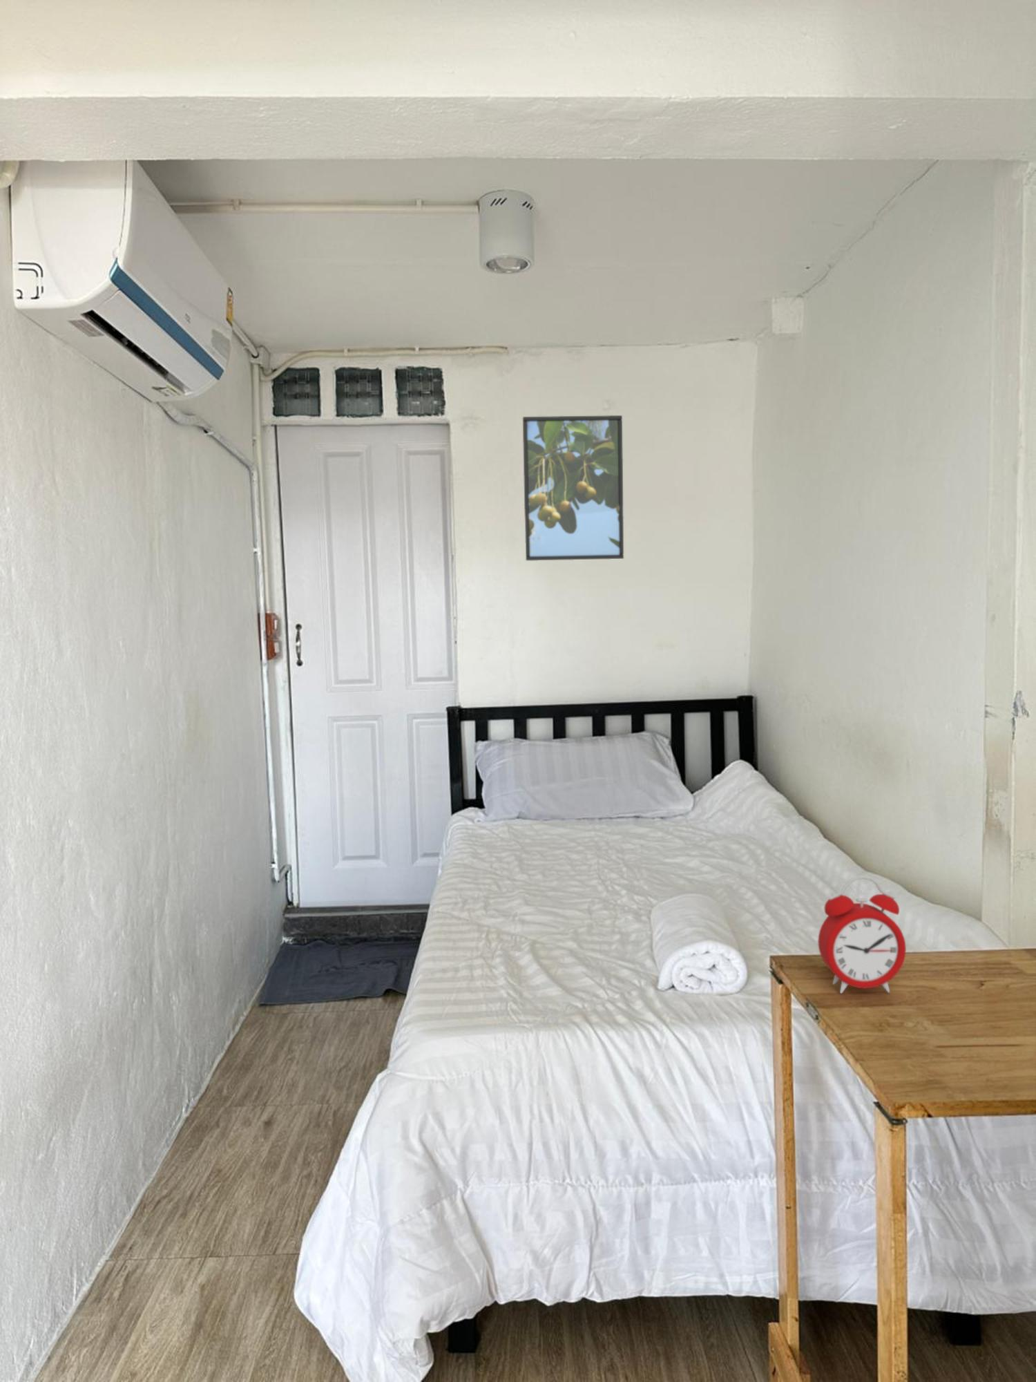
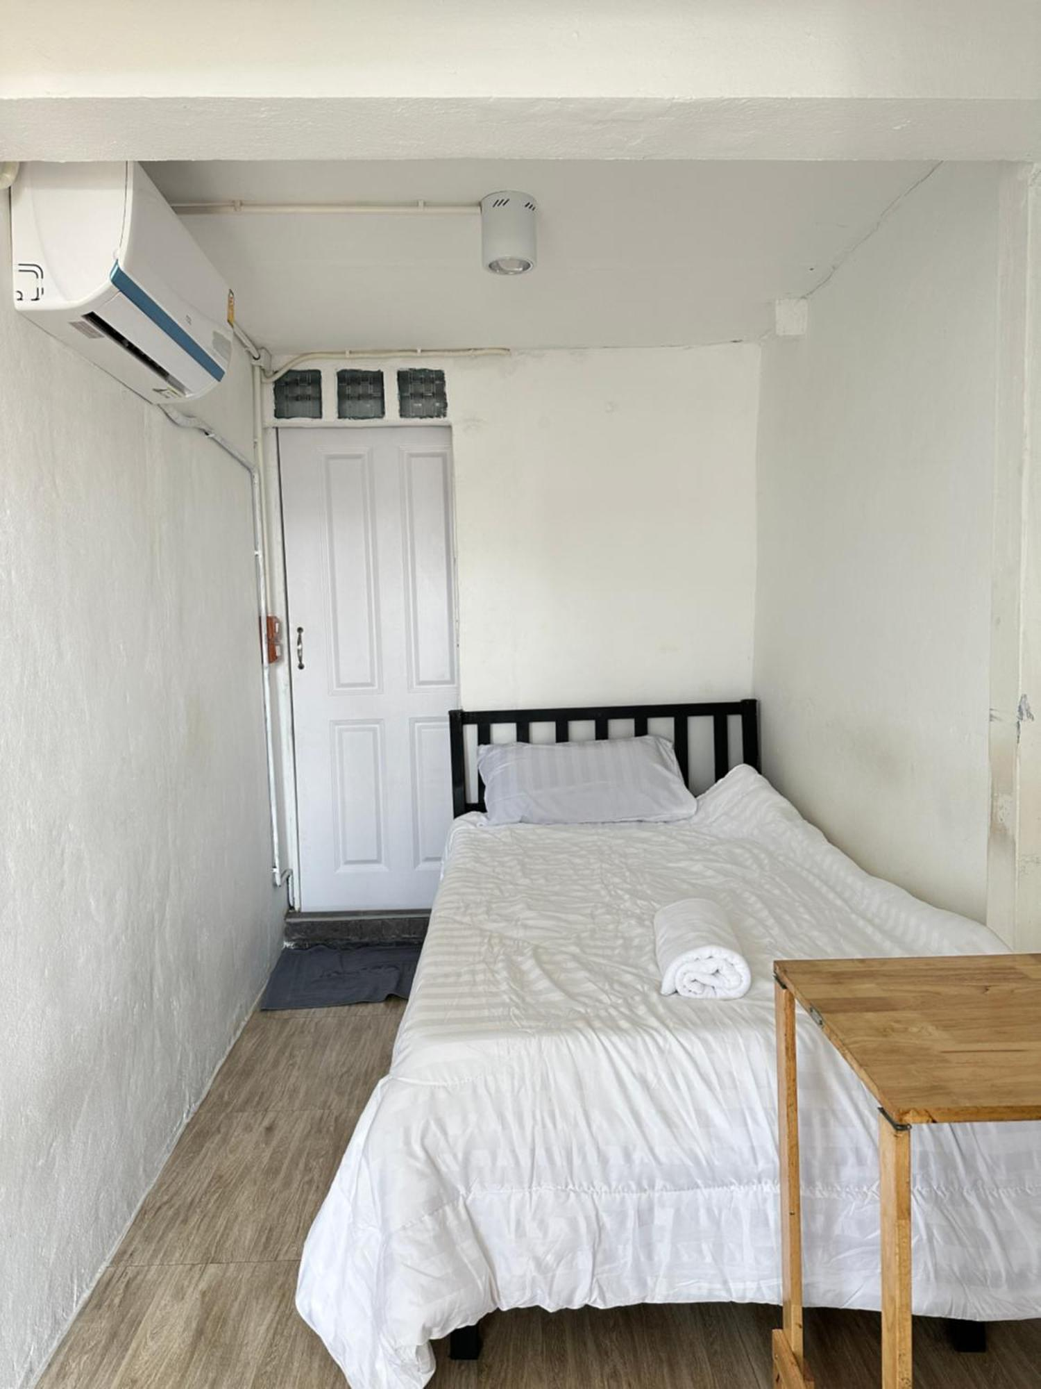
- alarm clock (861, 933)
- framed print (574, 489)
